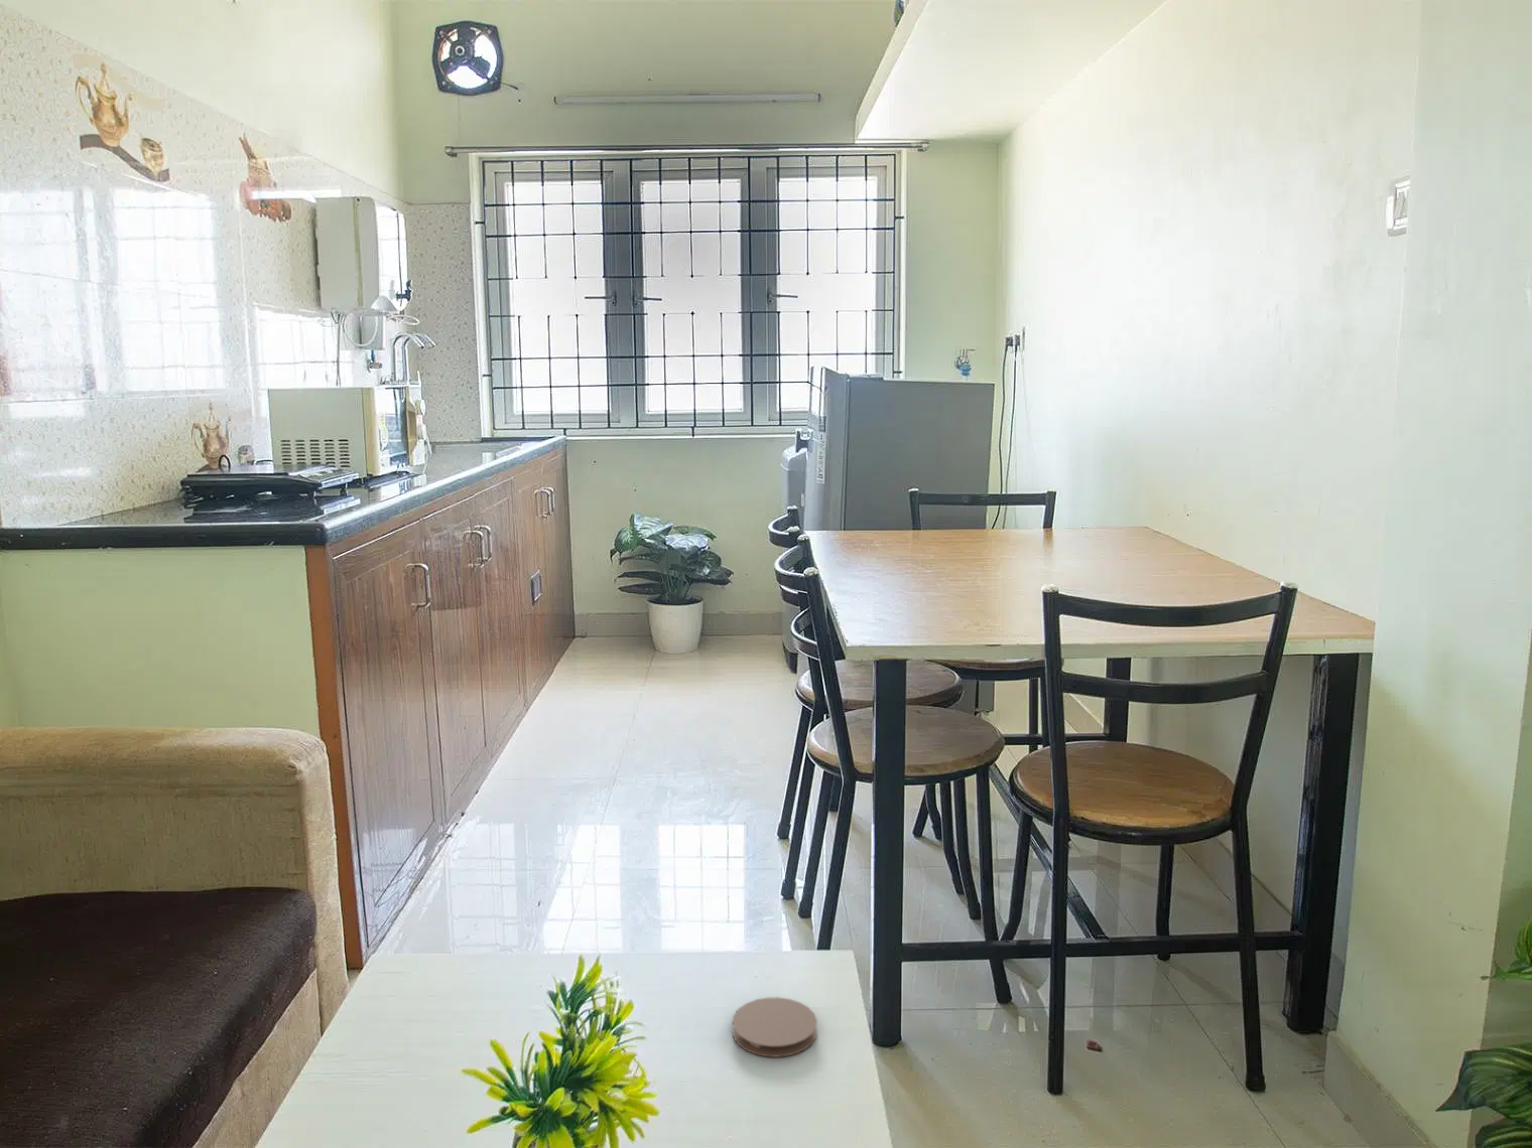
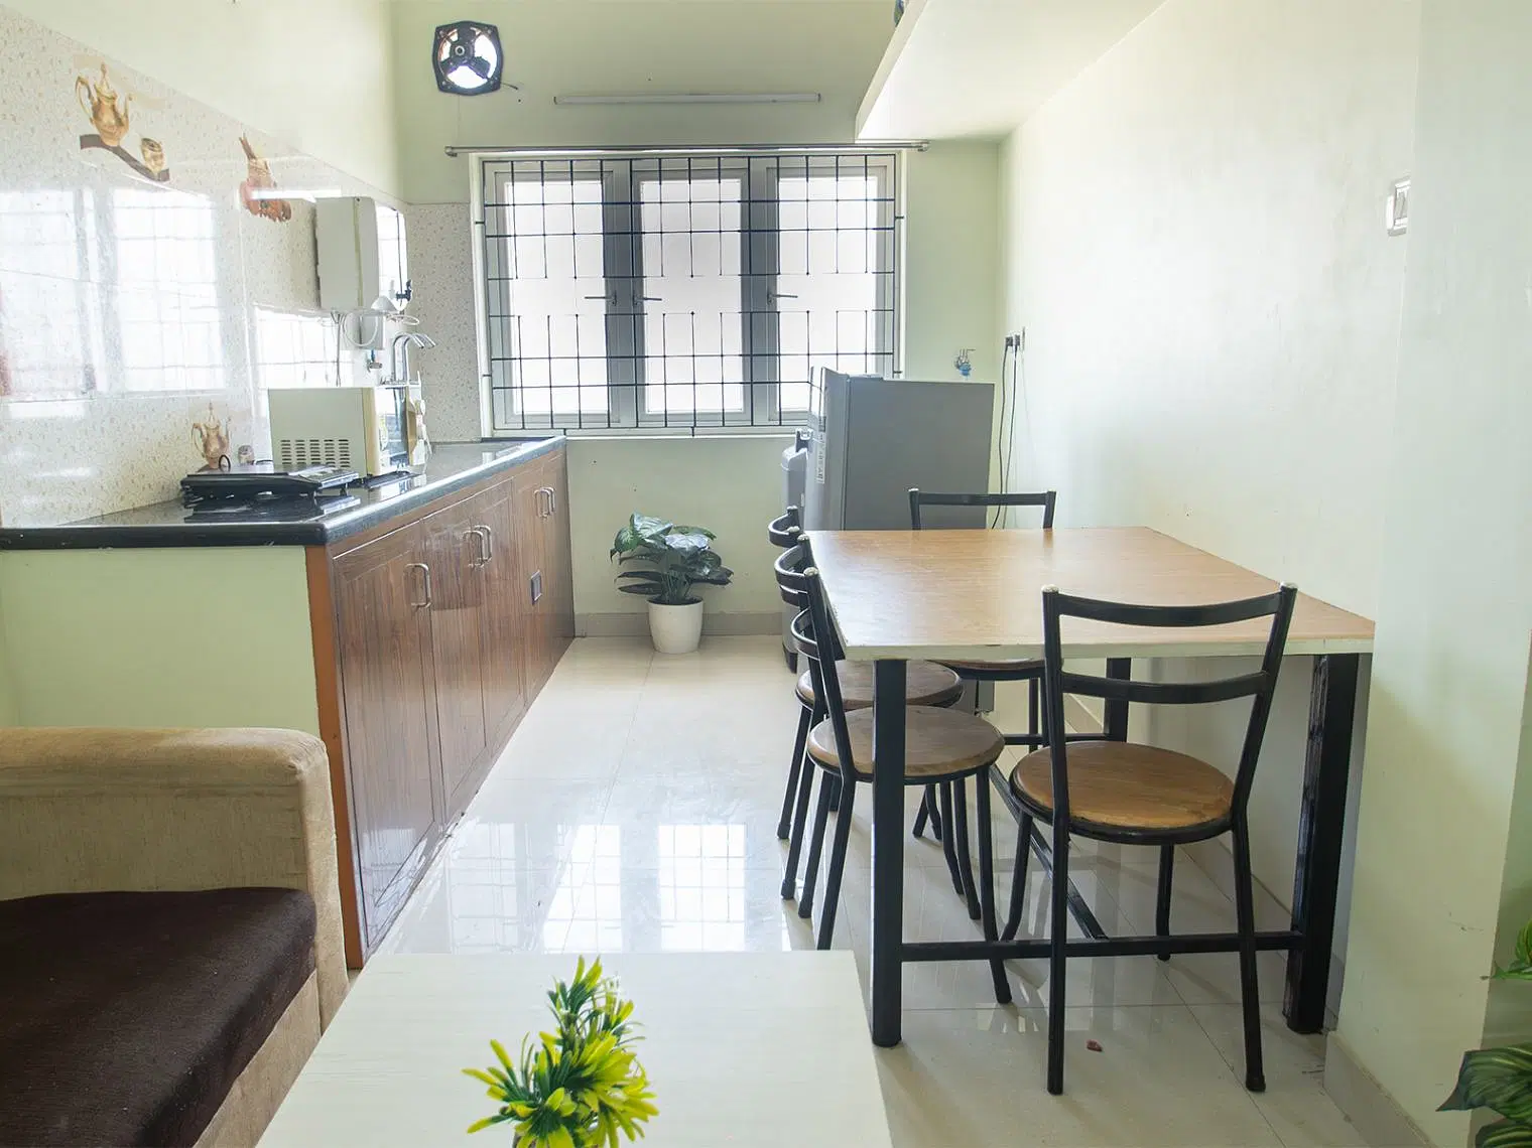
- coaster (774, 1025)
